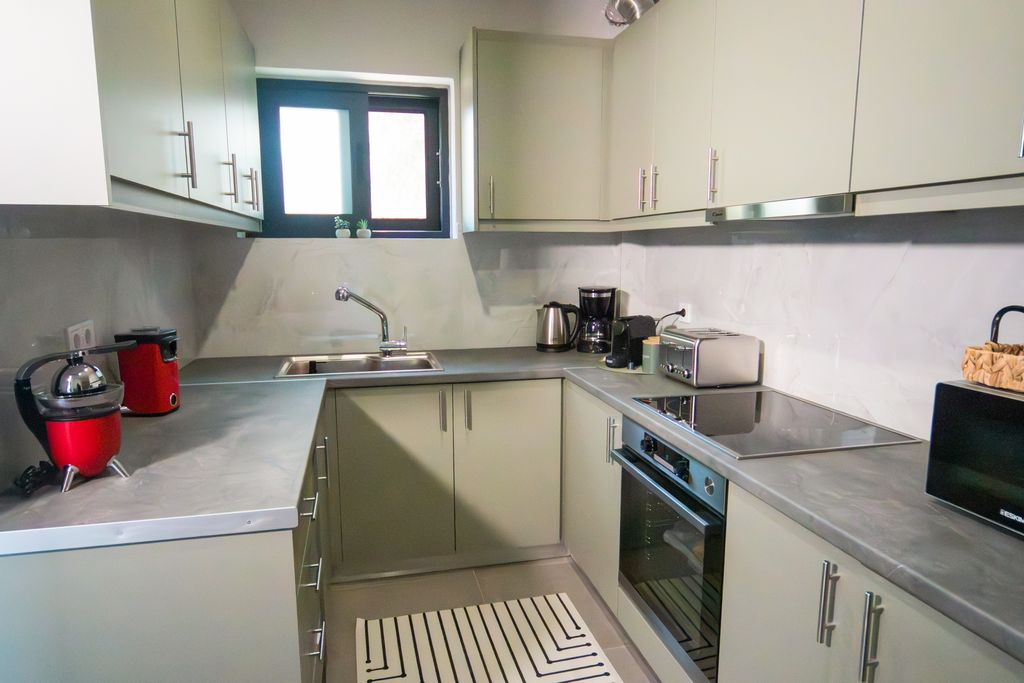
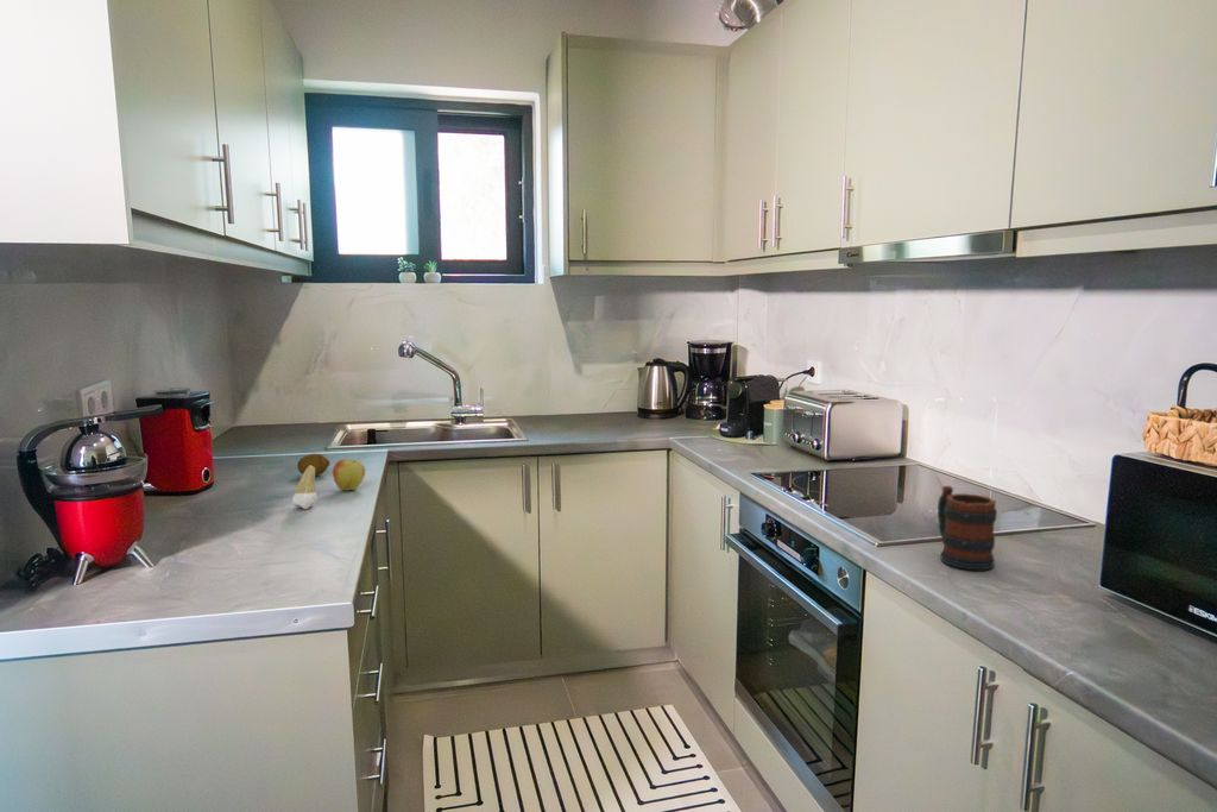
+ apple (348, 473)
+ tooth (303, 486)
+ fruit (314, 464)
+ mug (961, 524)
